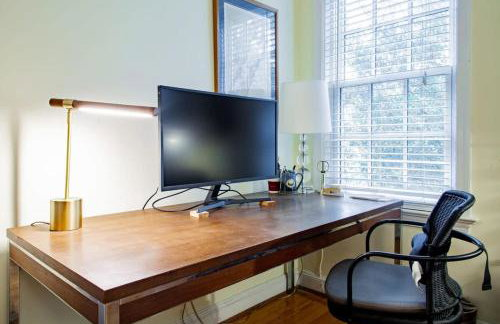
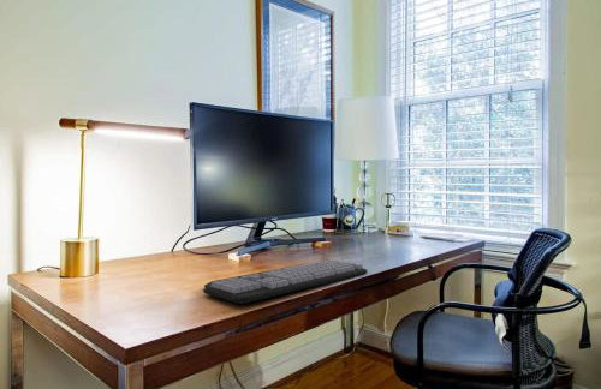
+ keyboard (286, 275)
